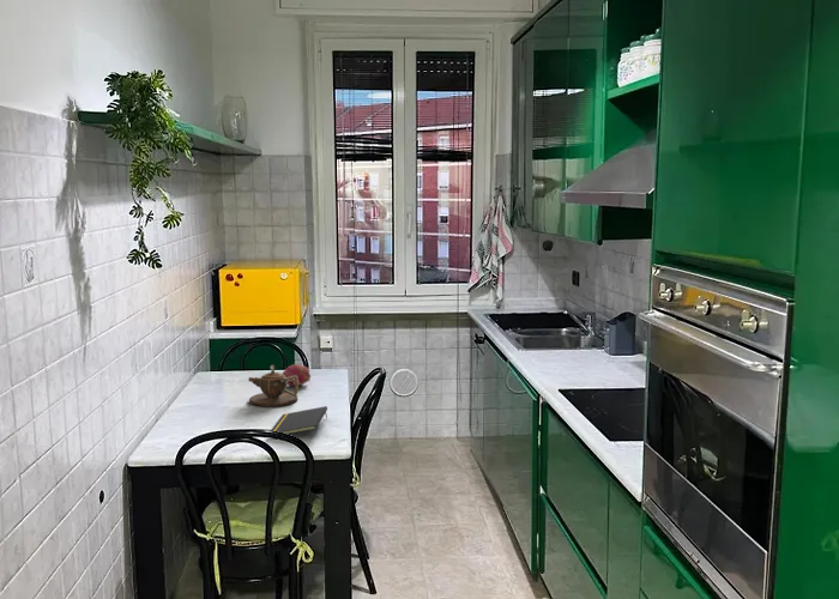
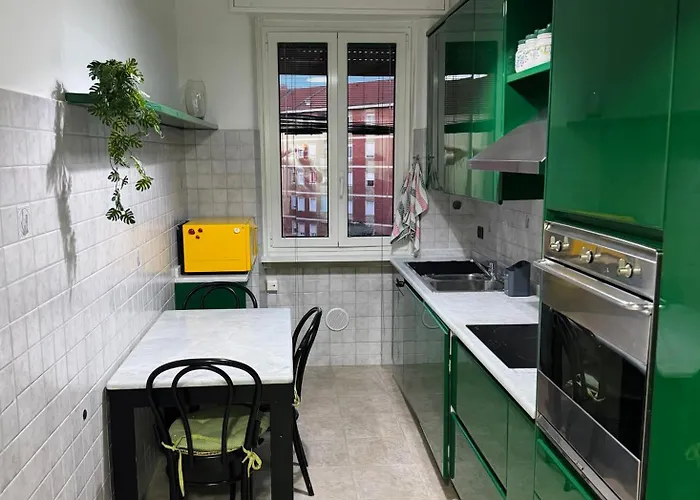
- fruit (295, 374)
- teapot (273, 382)
- notepad (298, 420)
